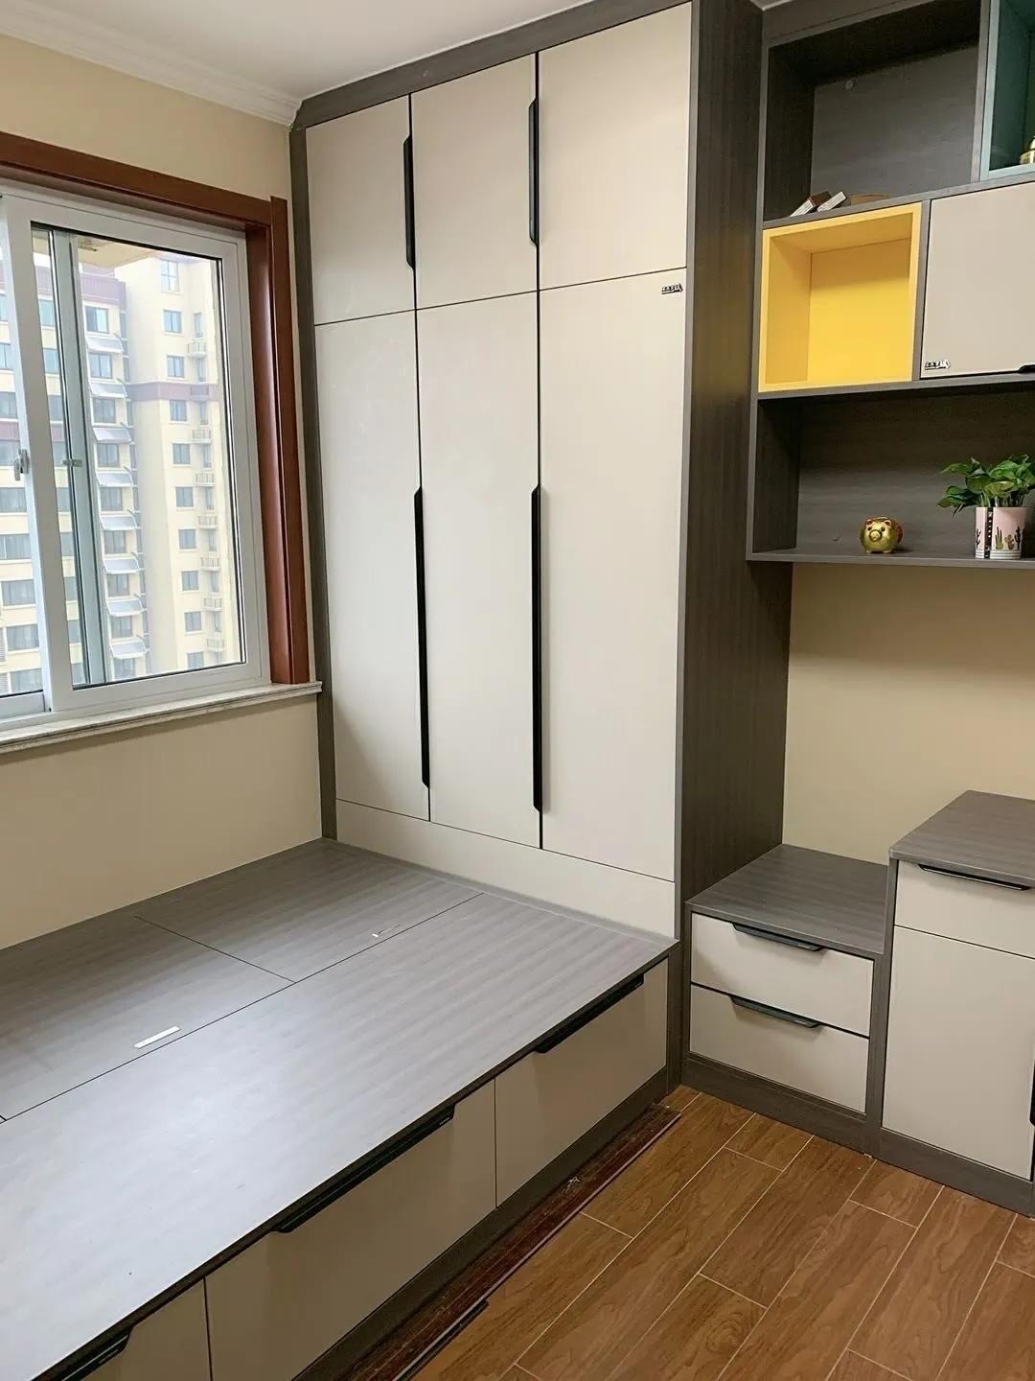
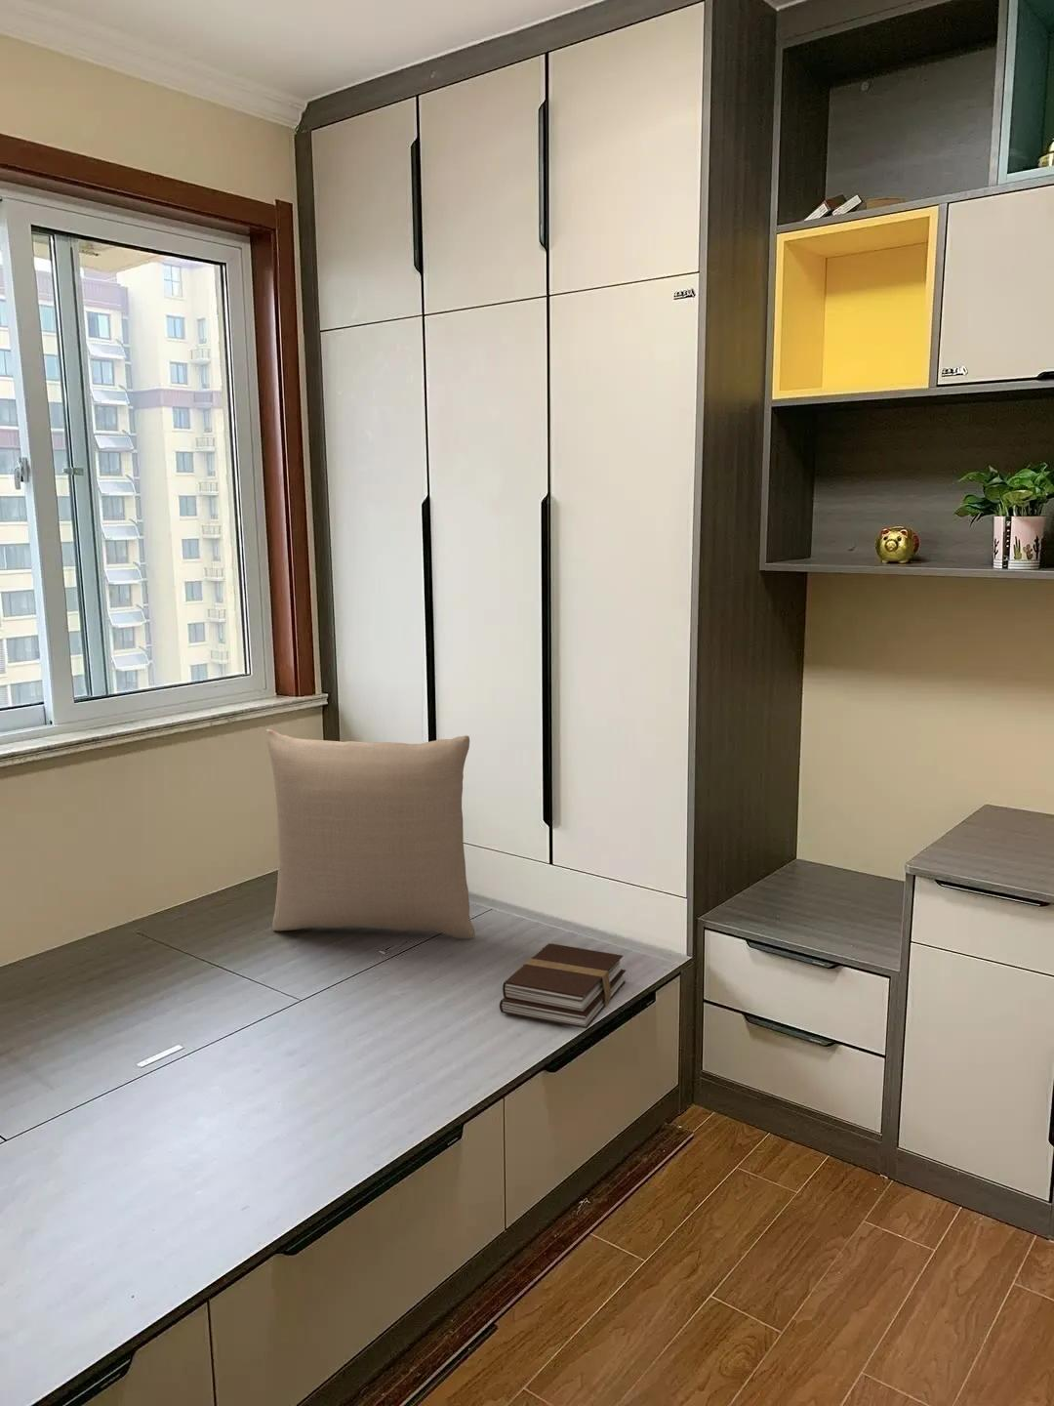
+ book (564, 982)
+ pillow (368, 834)
